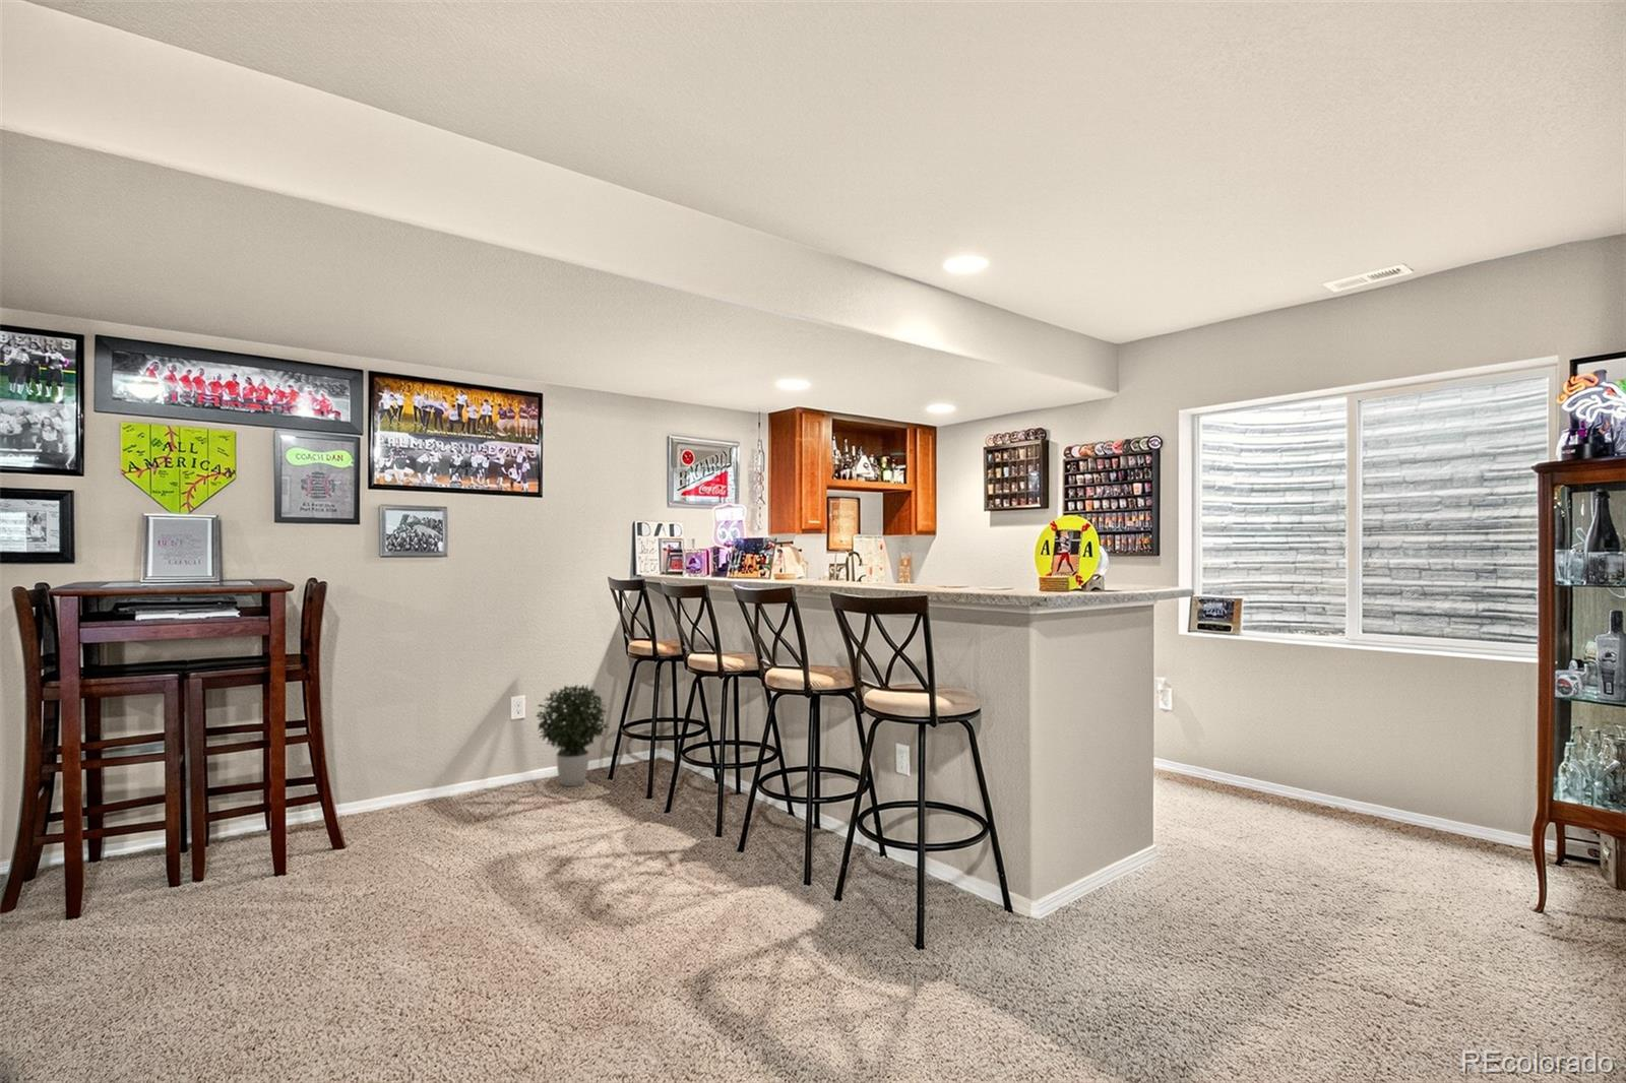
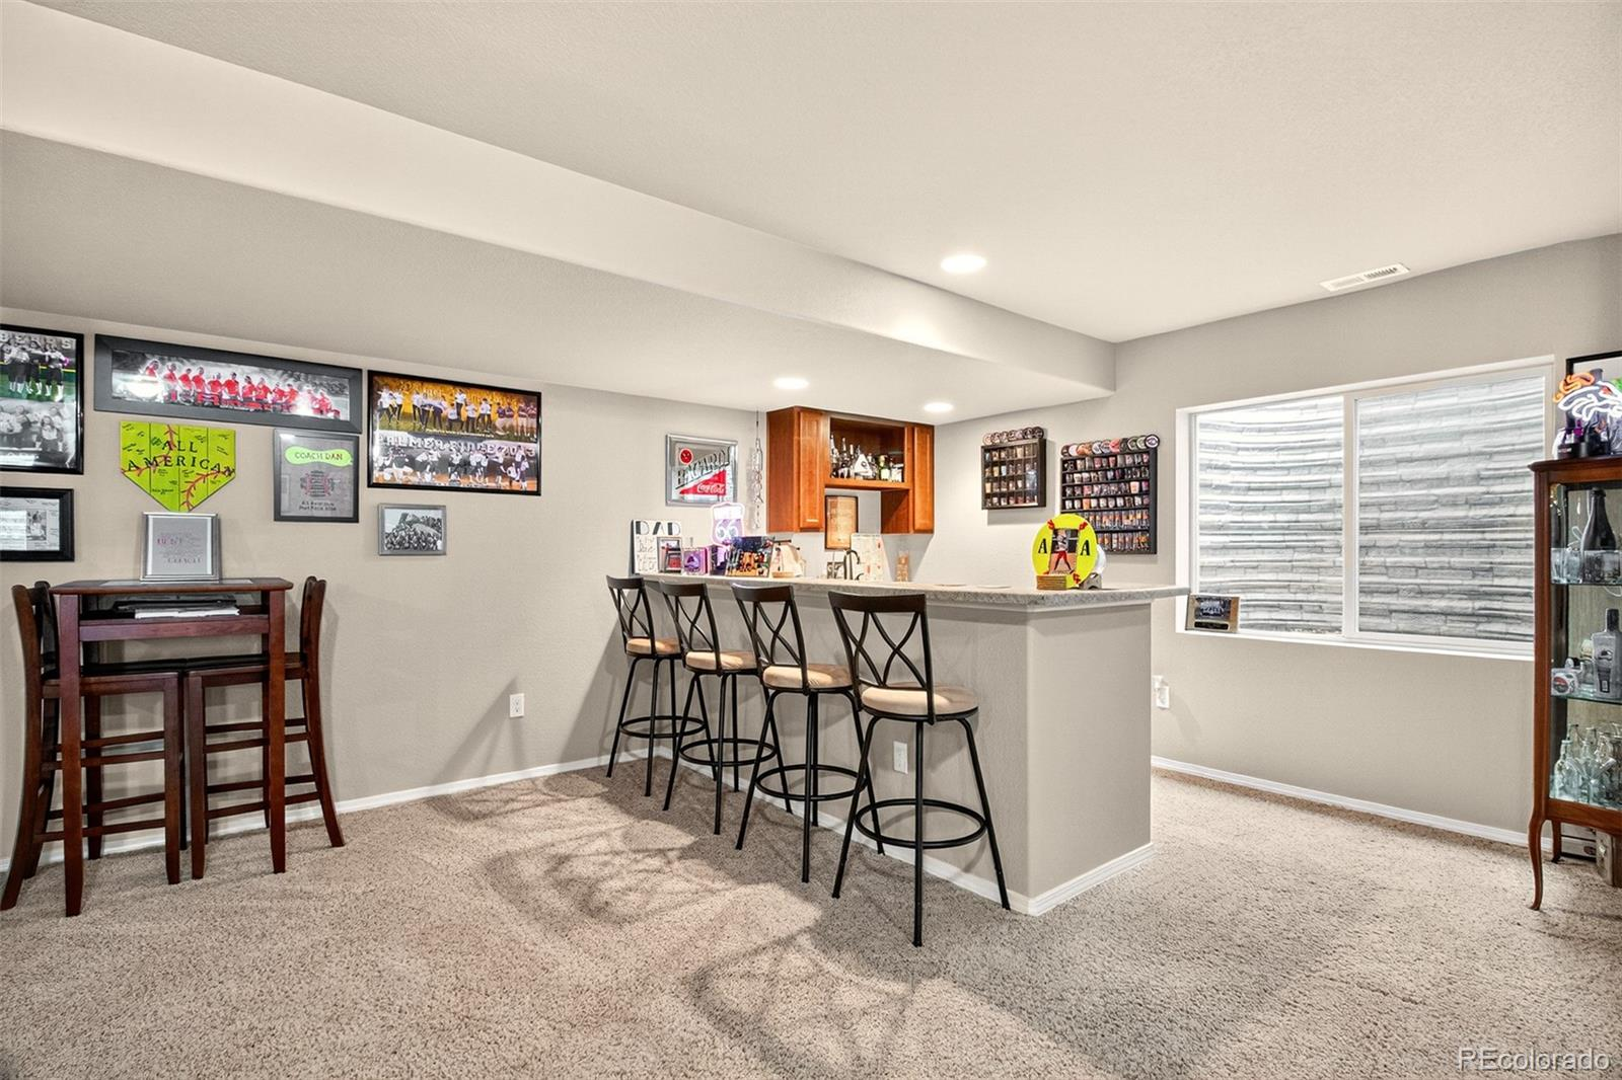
- potted plant (573, 734)
